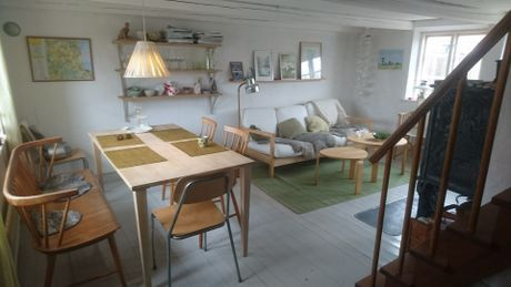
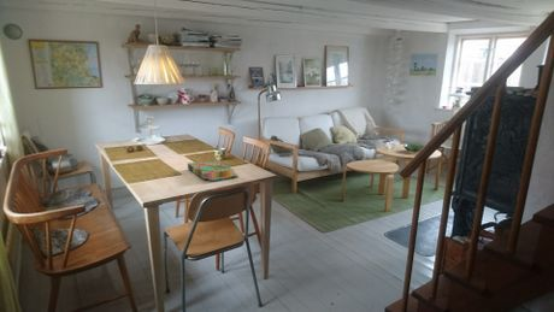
+ board game (211, 169)
